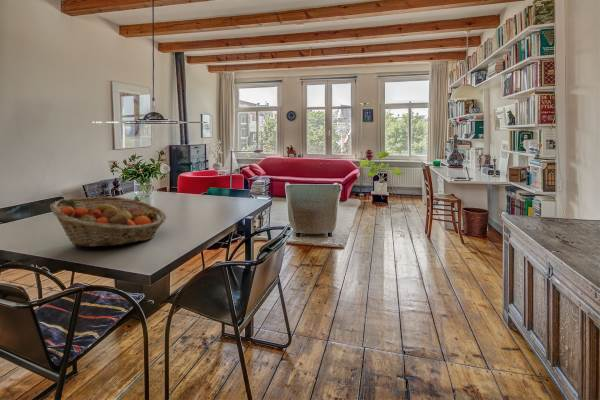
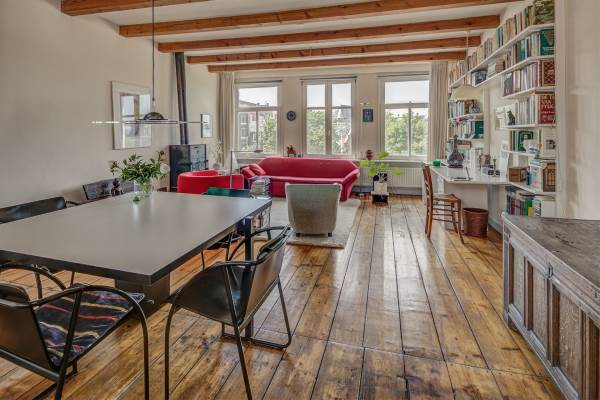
- fruit basket (112, 219)
